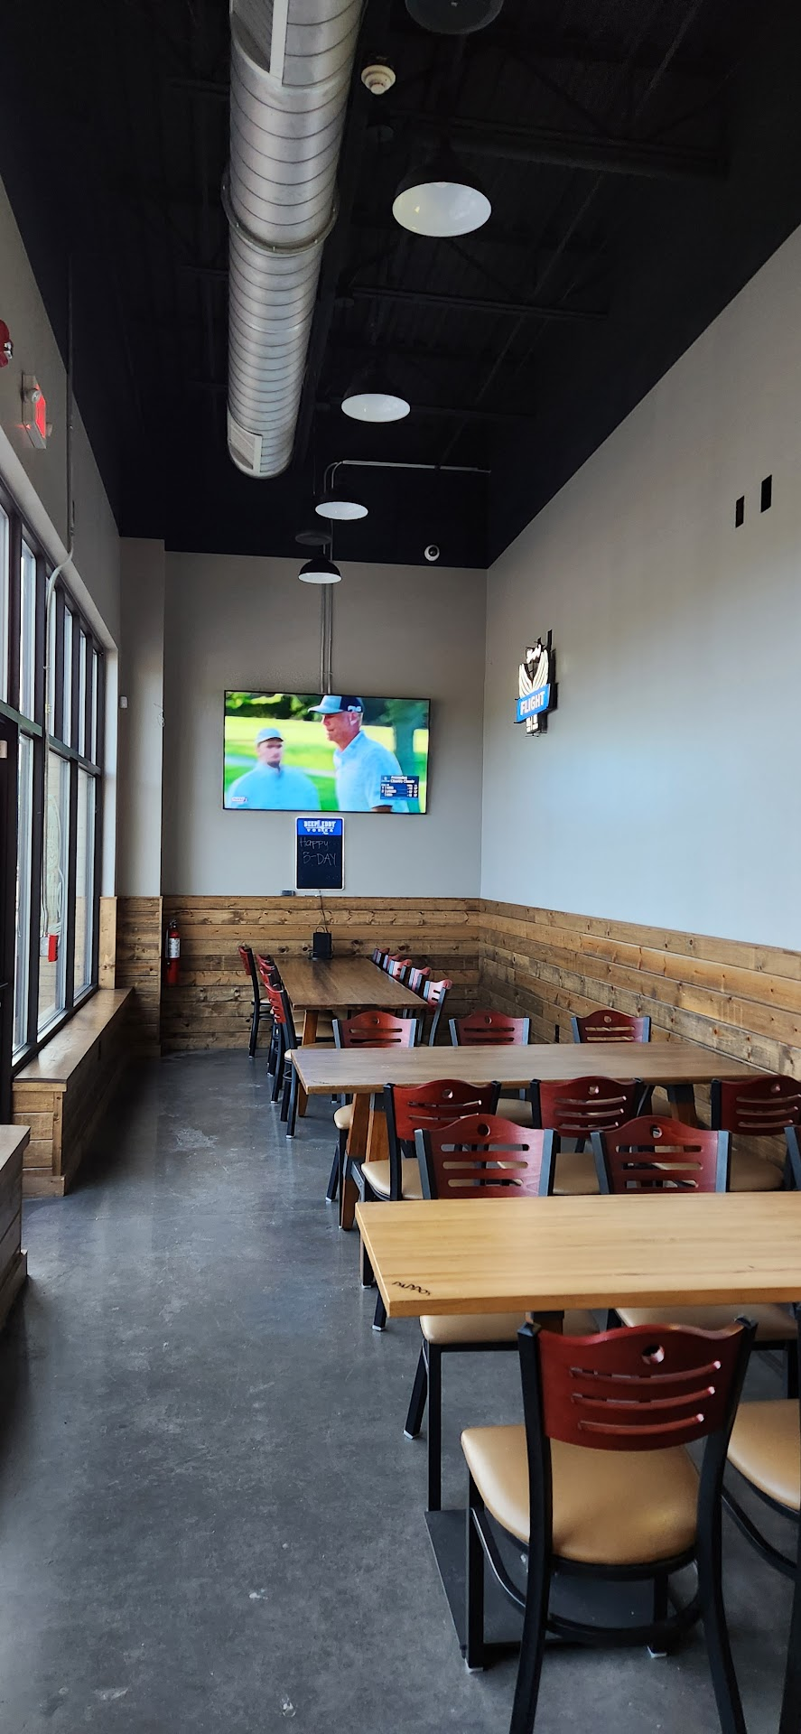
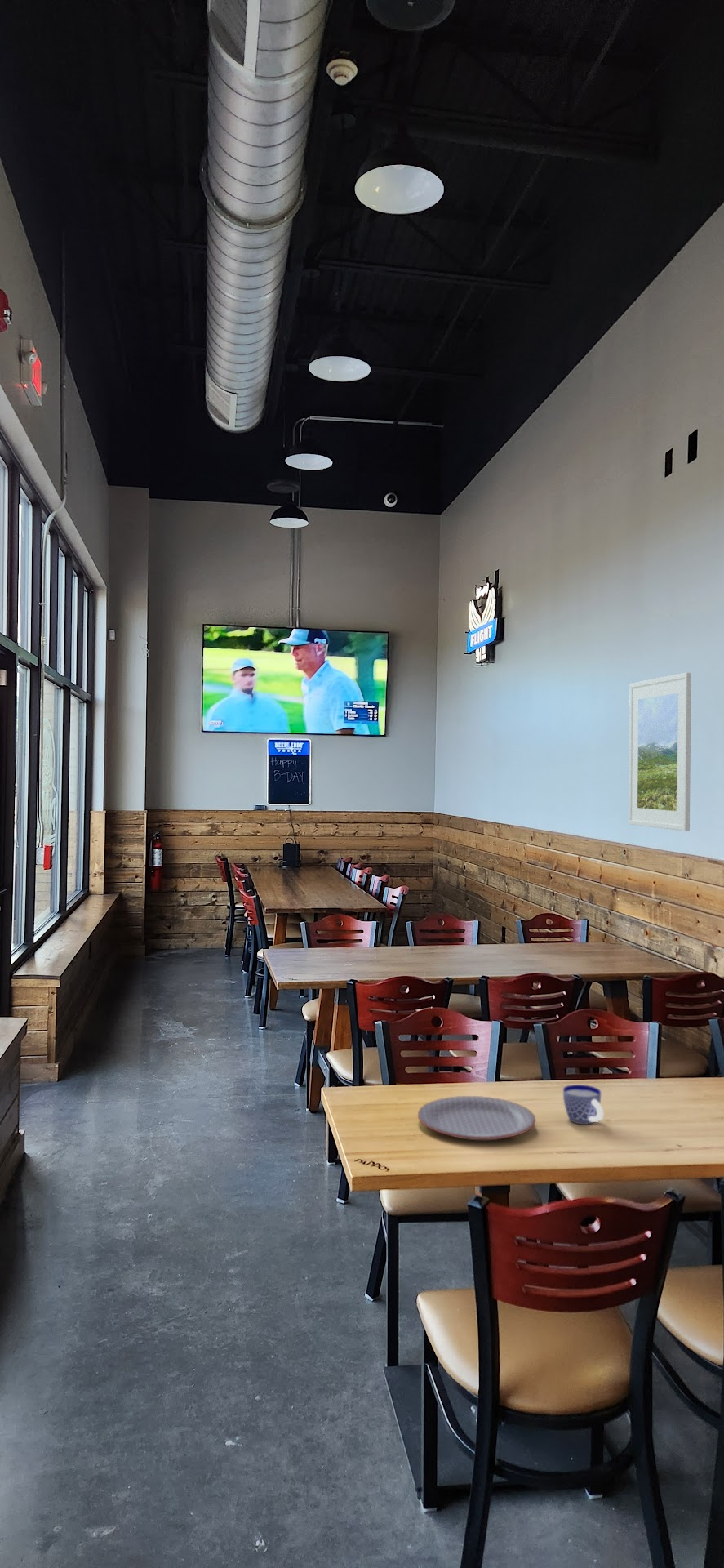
+ cup (585, 1107)
+ plate (476, 1120)
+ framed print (658, 753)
